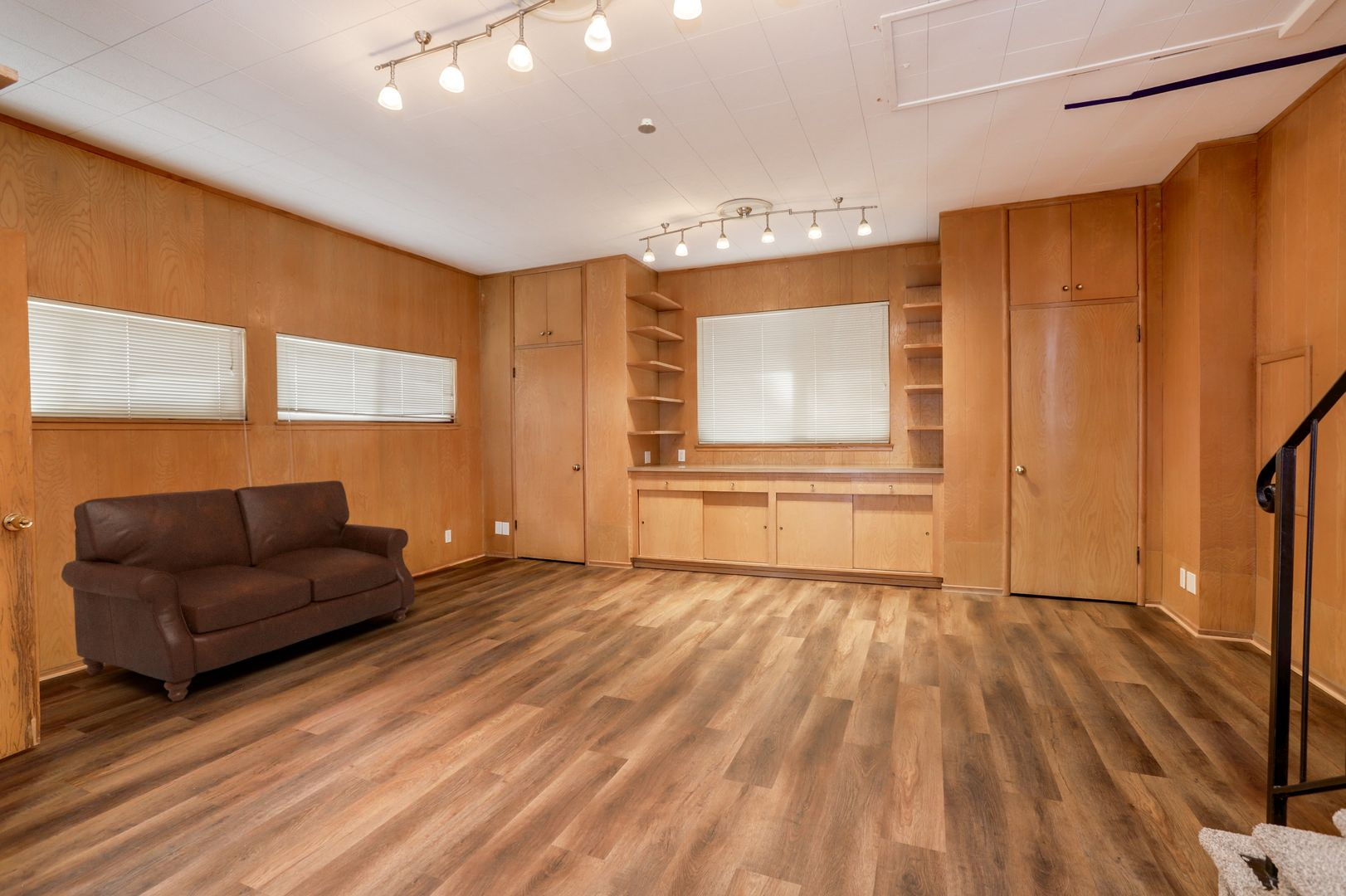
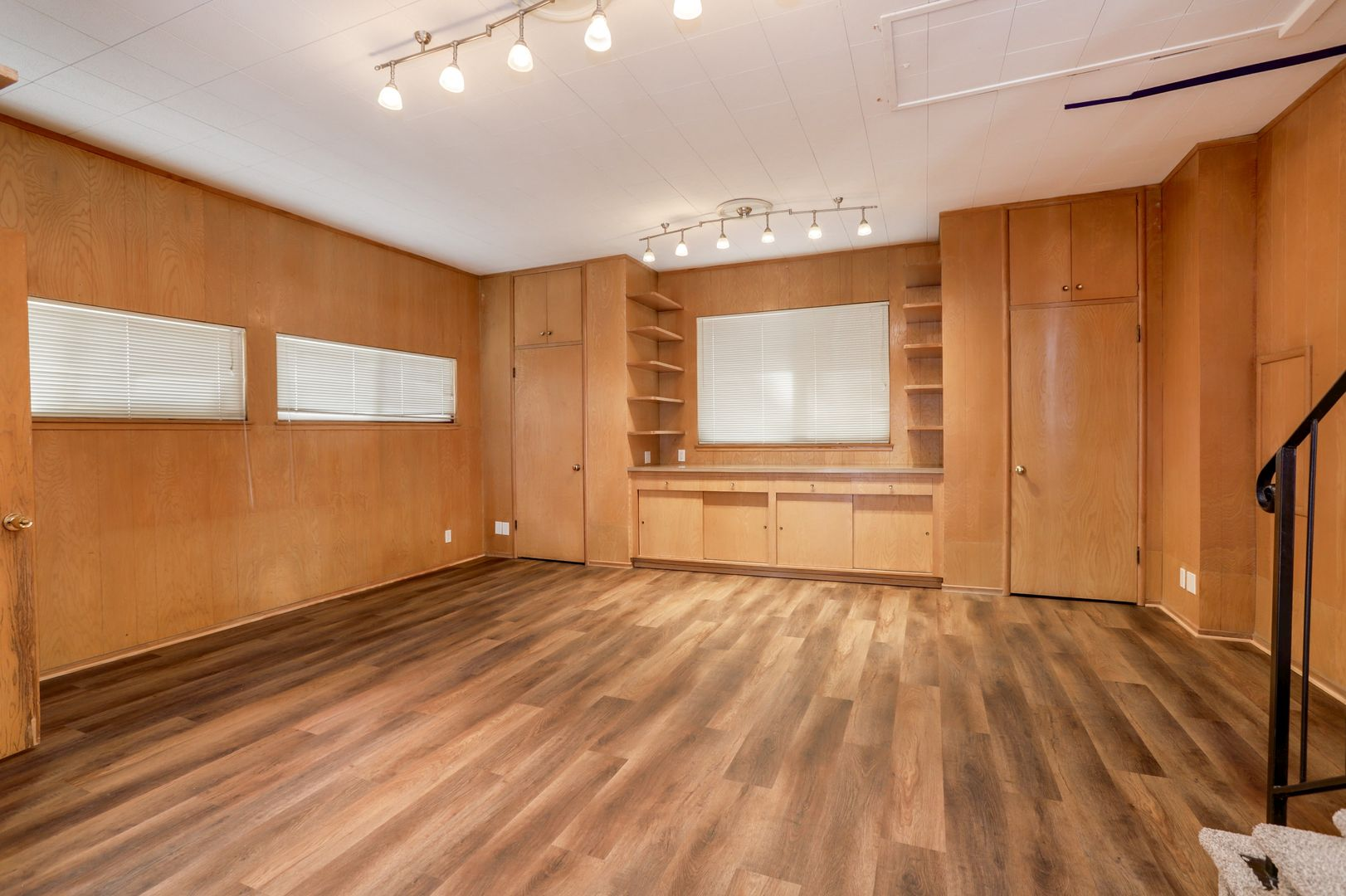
- sofa (266, 567)
- recessed light (646, 125)
